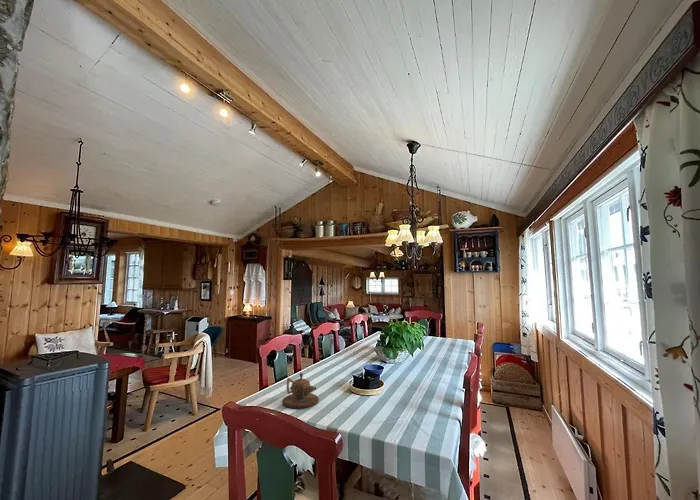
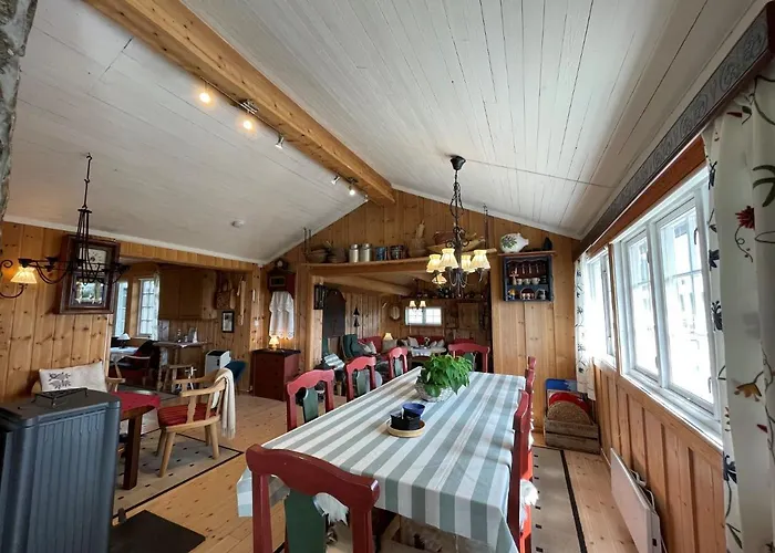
- teapot (300, 386)
